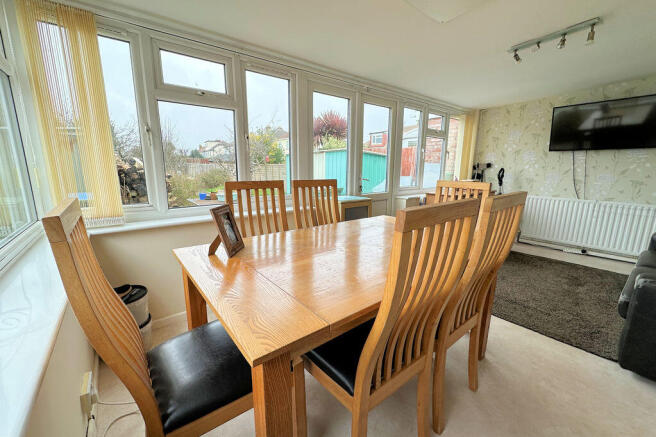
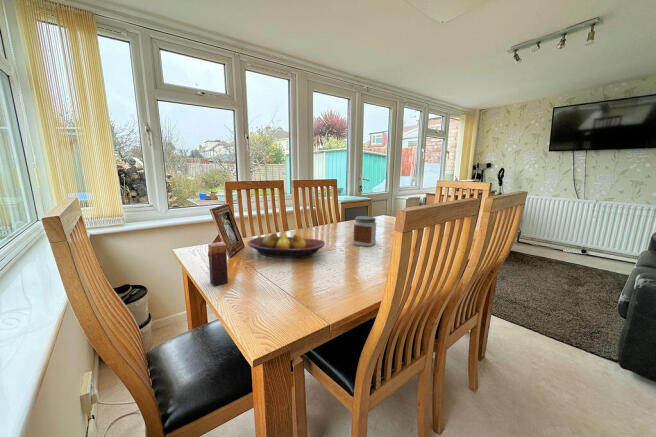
+ jar (364, 230)
+ fruit bowl (286, 243)
+ candle (218, 263)
